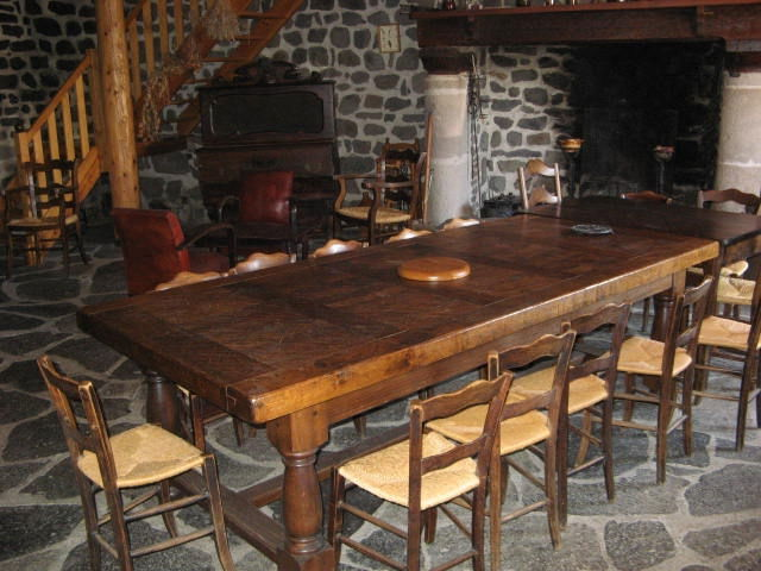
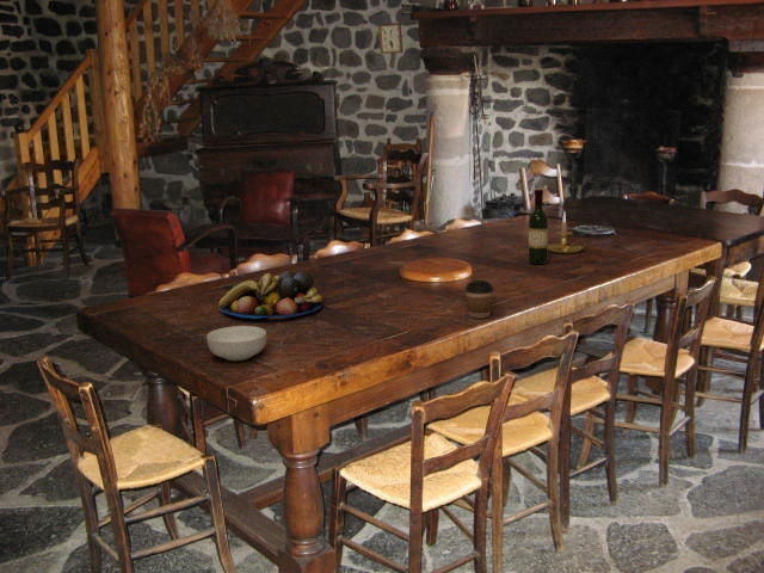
+ coffee cup (479, 297)
+ wine bottle (537, 226)
+ fruit bowl (271, 289)
+ cereal bowl (236, 345)
+ candle holder (566, 230)
